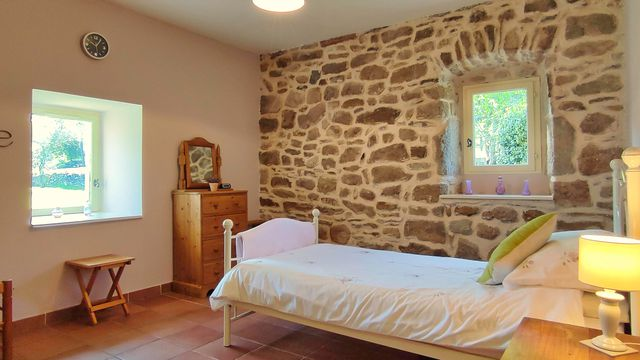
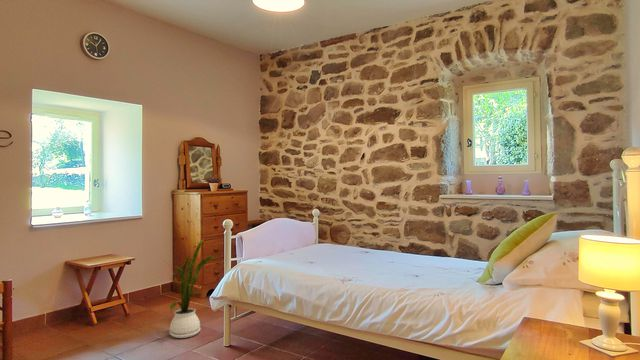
+ house plant (187, 287)
